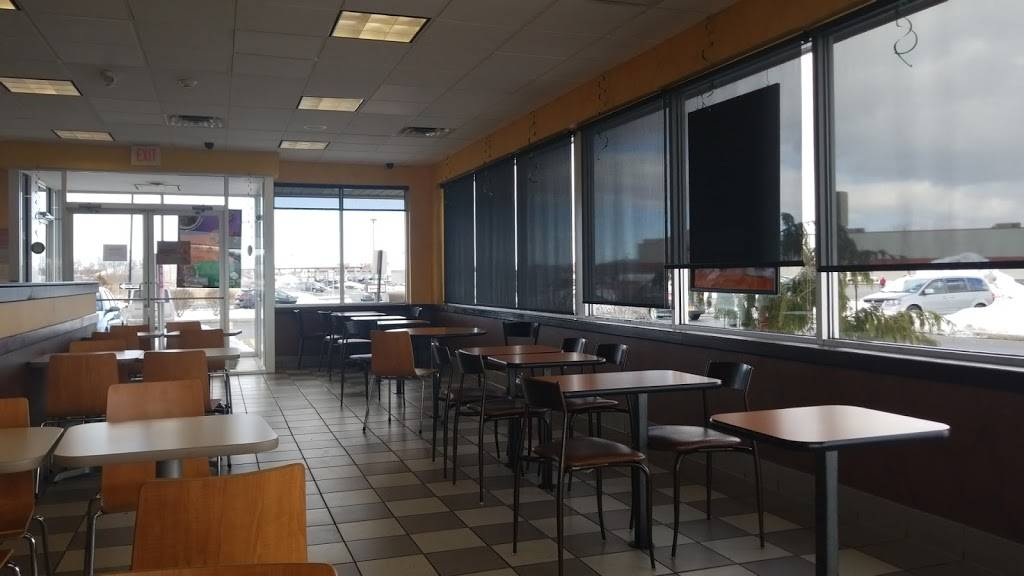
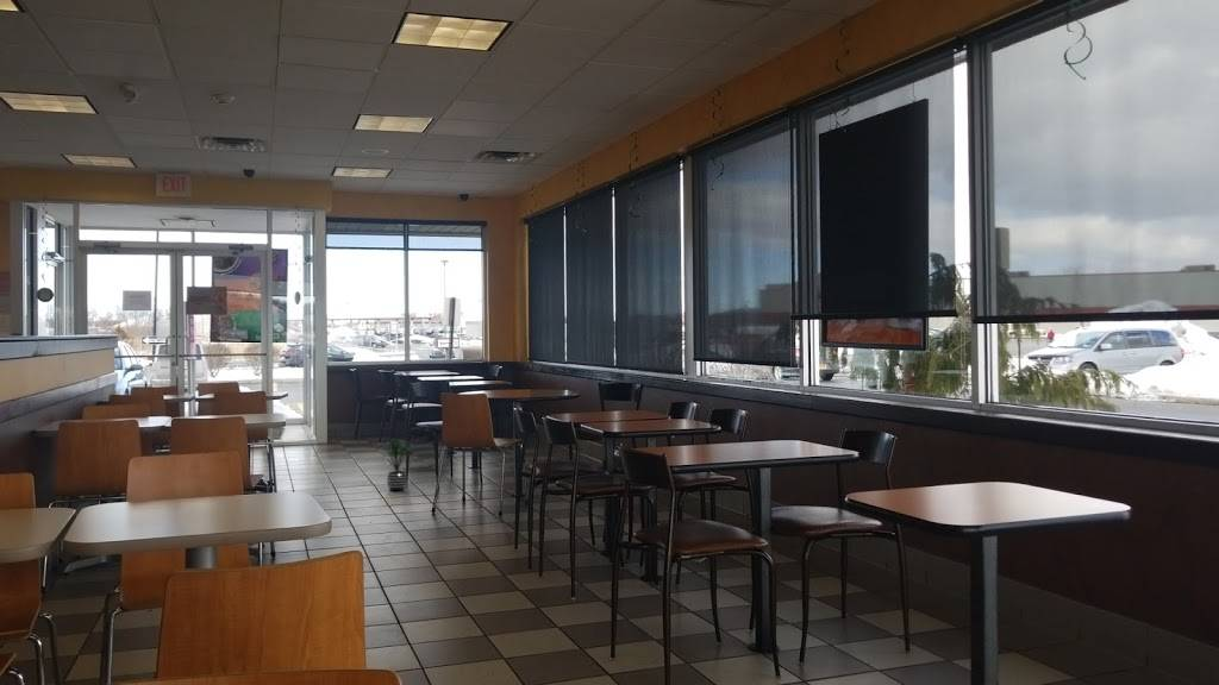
+ potted plant (398, 464)
